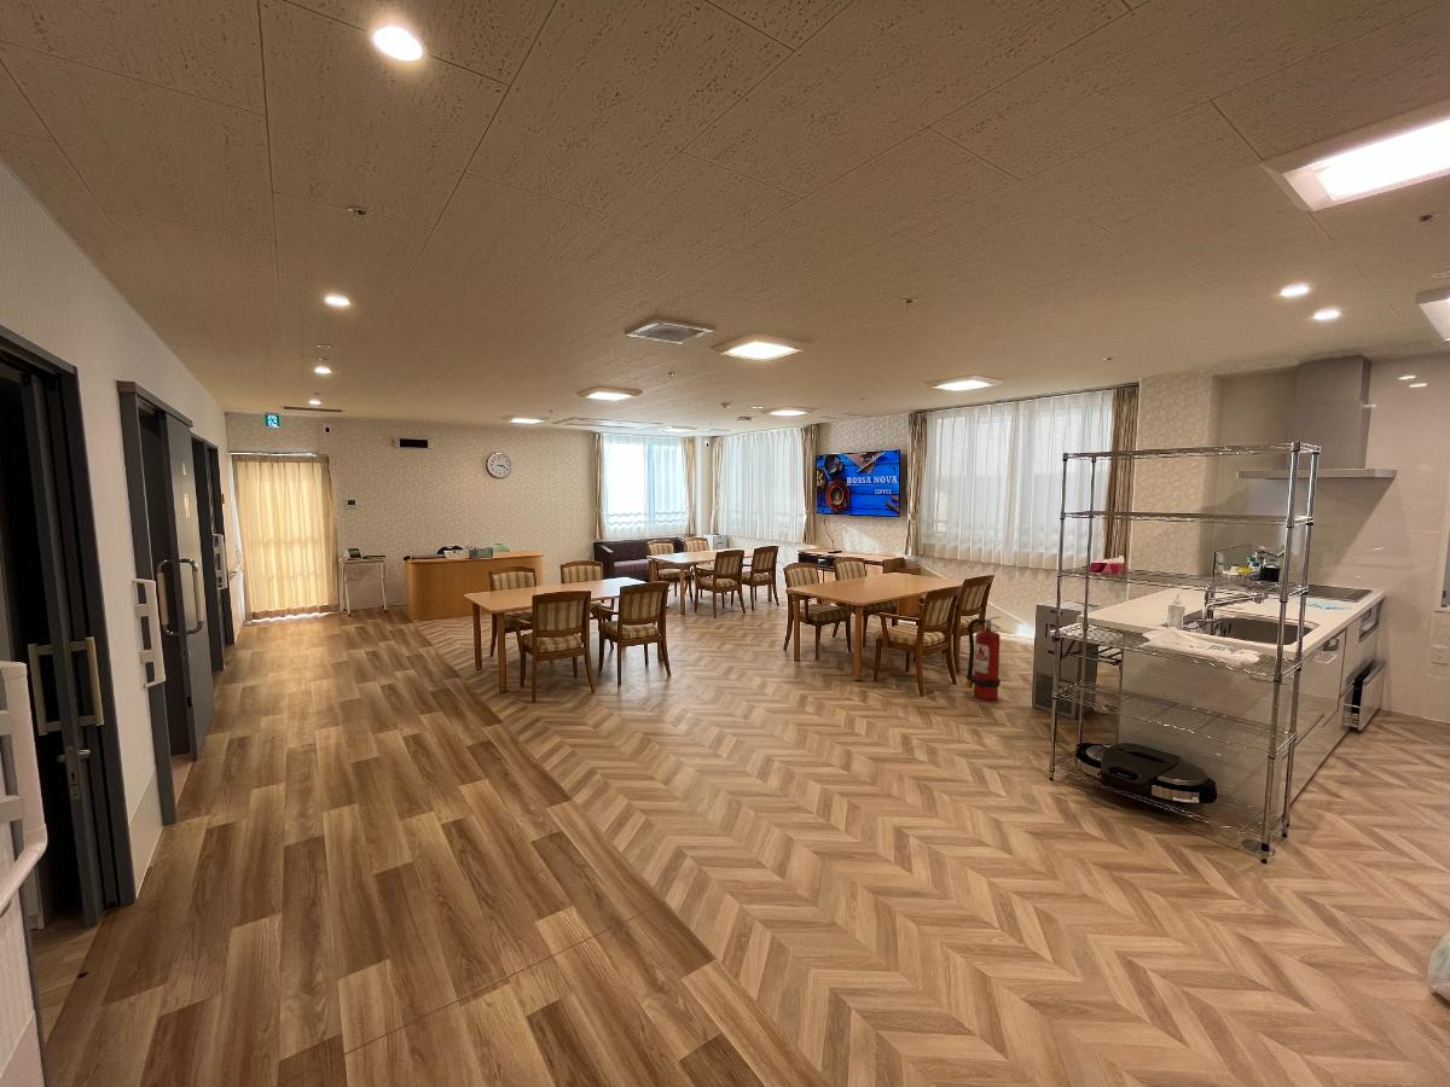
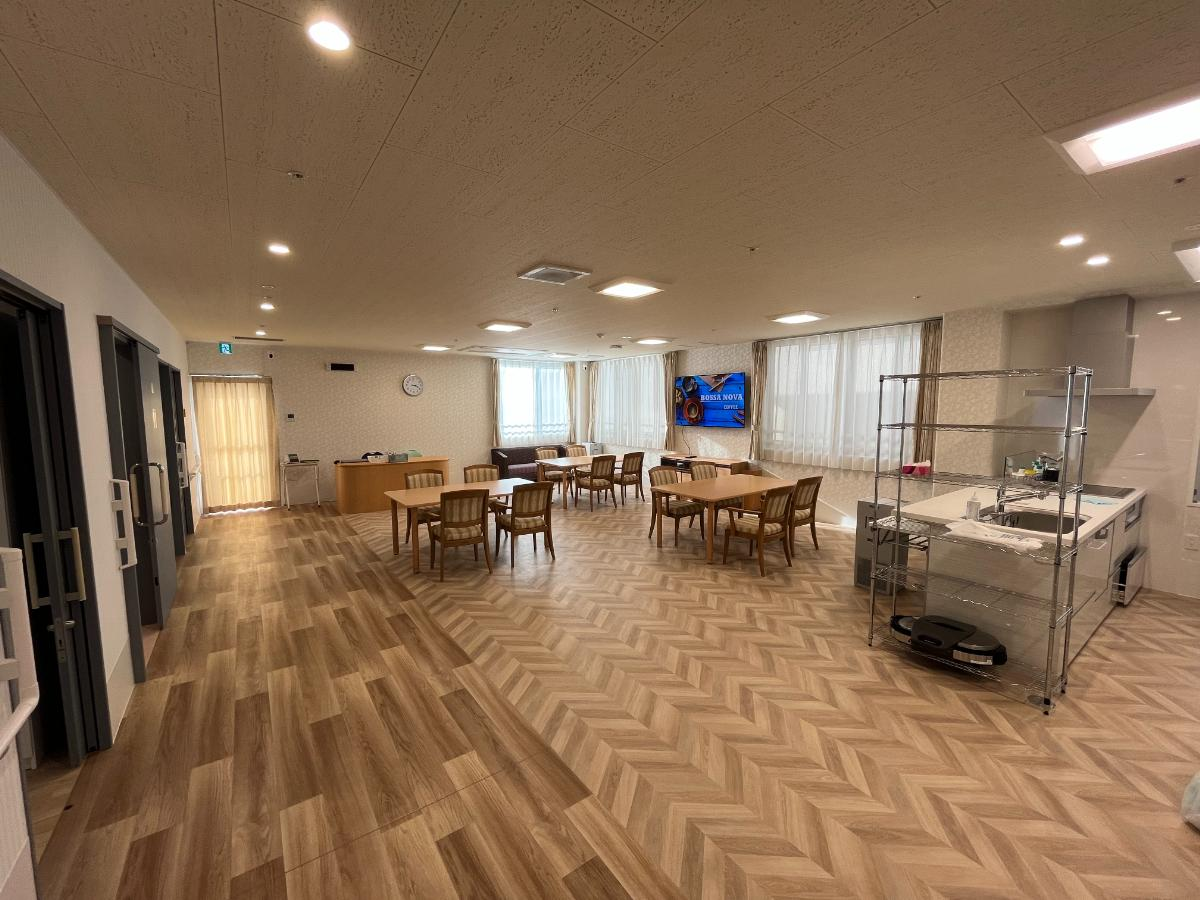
- fire extinguisher (982, 655)
